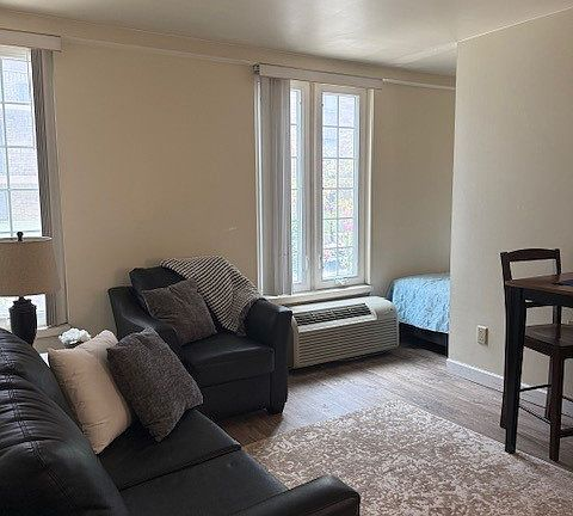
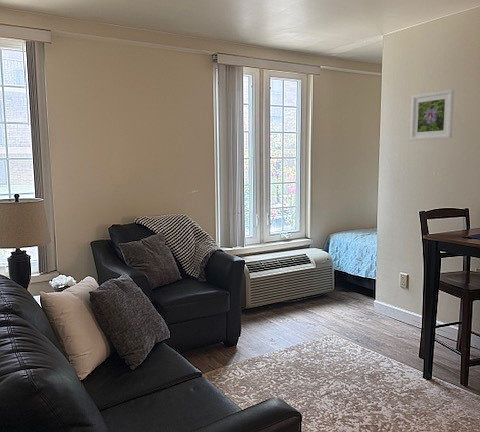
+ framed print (431, 116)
